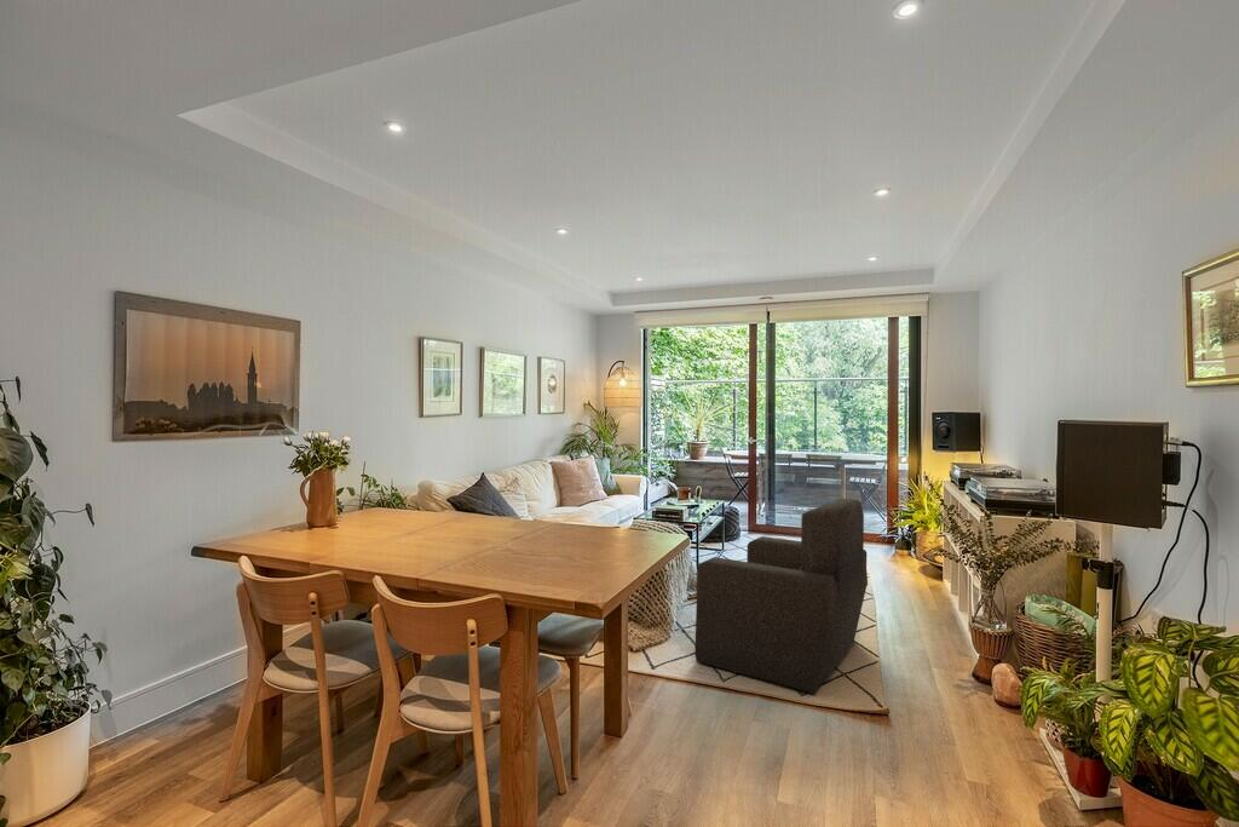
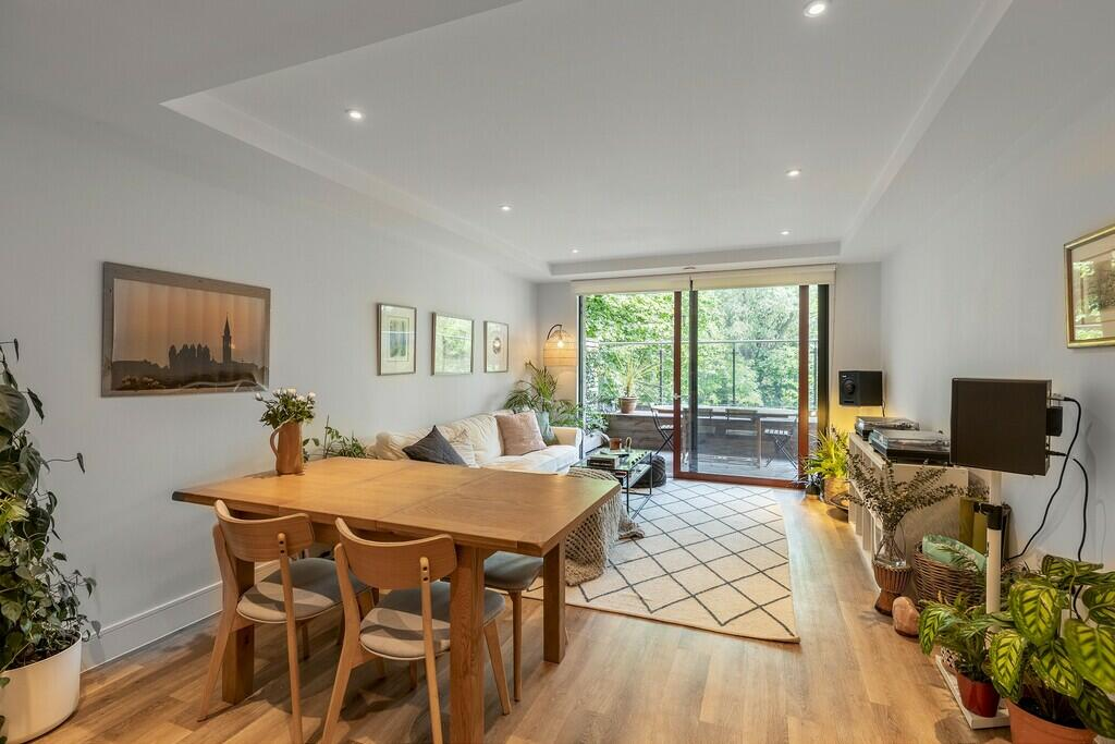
- armchair (784, 575)
